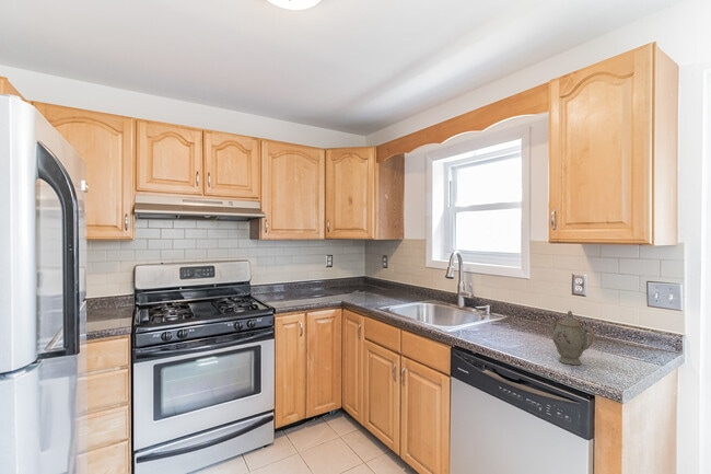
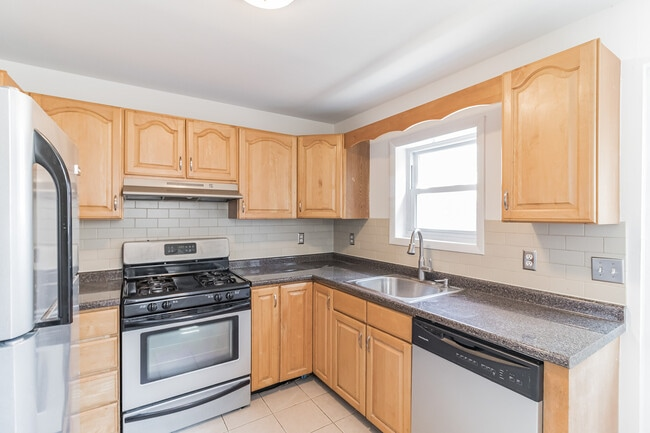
- chinaware (569, 335)
